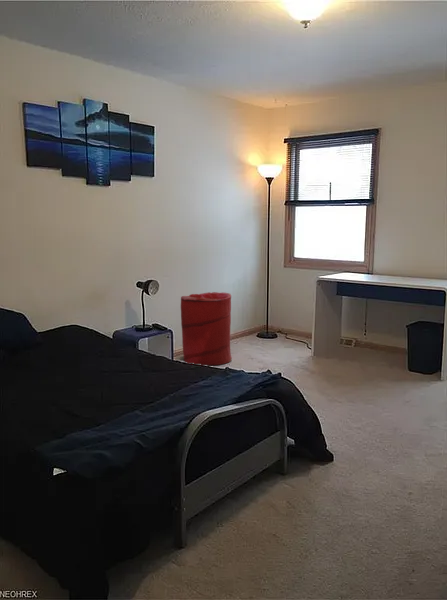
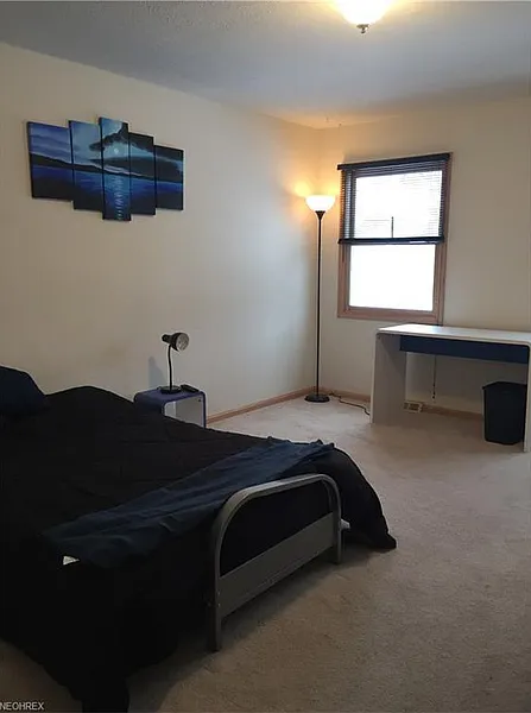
- laundry hamper (205, 326)
